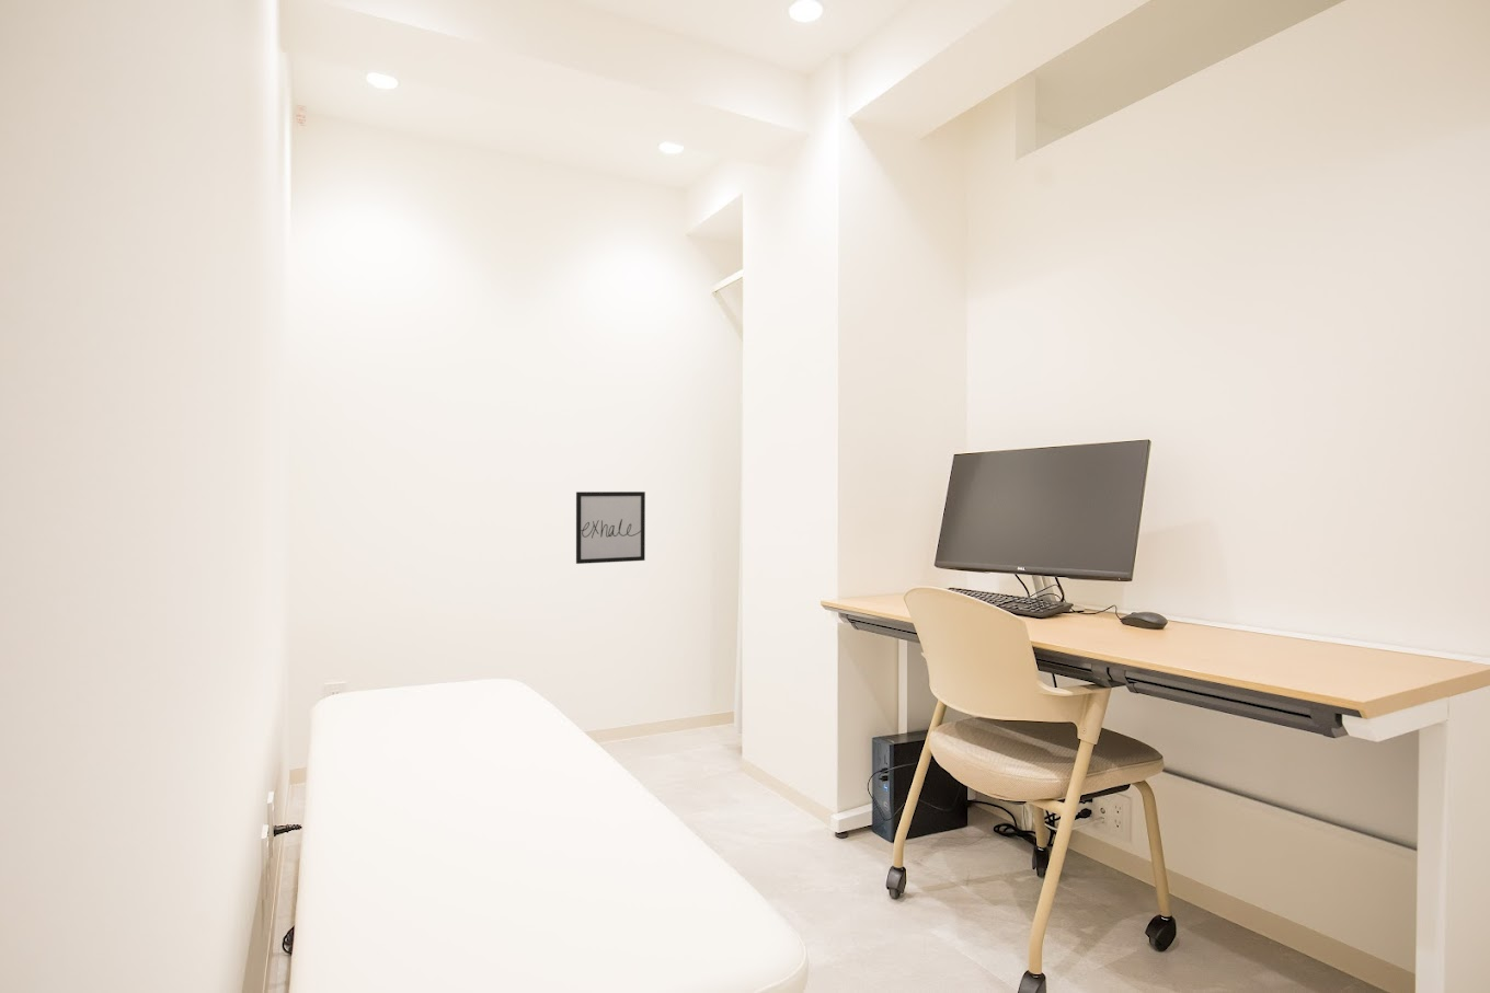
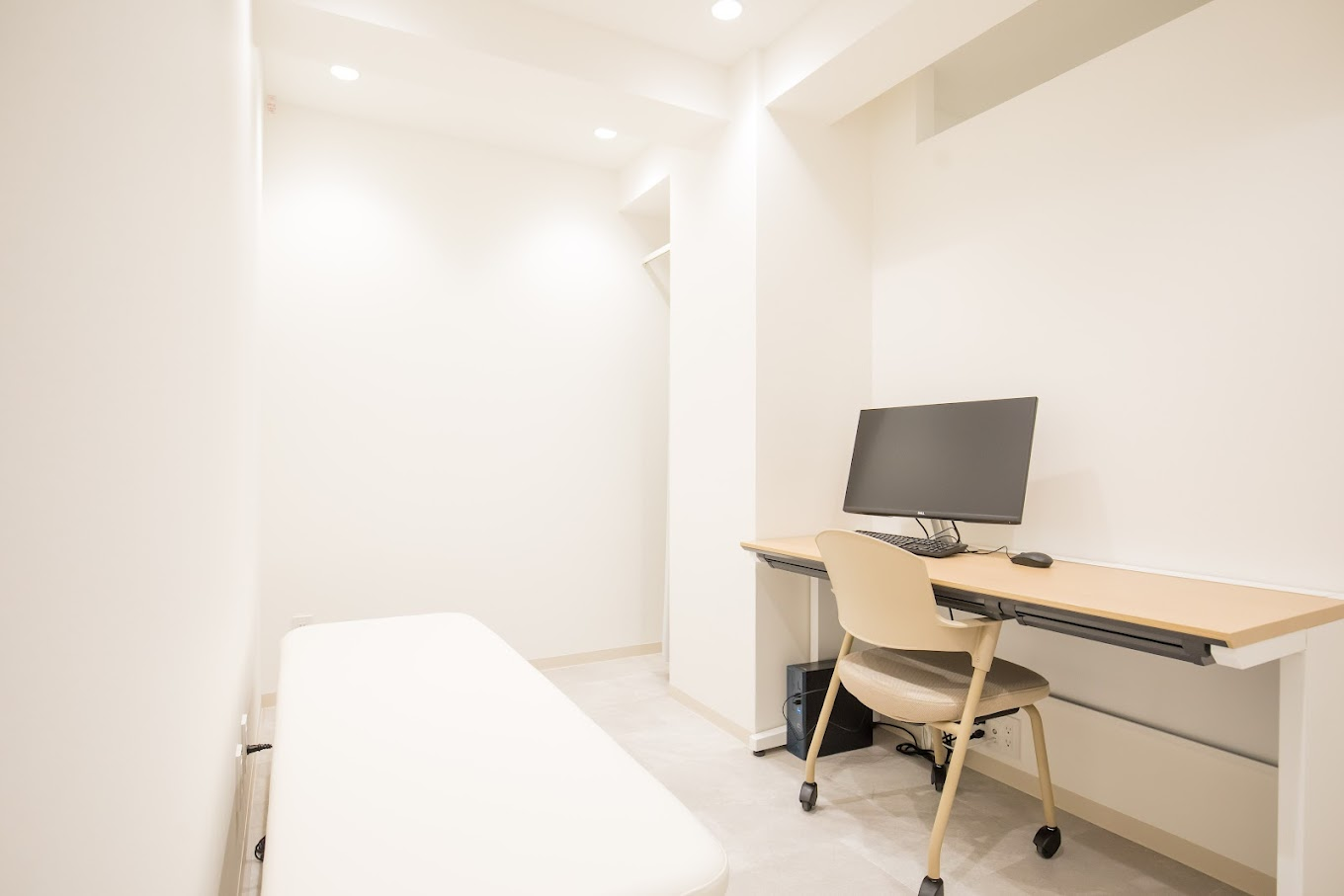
- wall art (610, 526)
